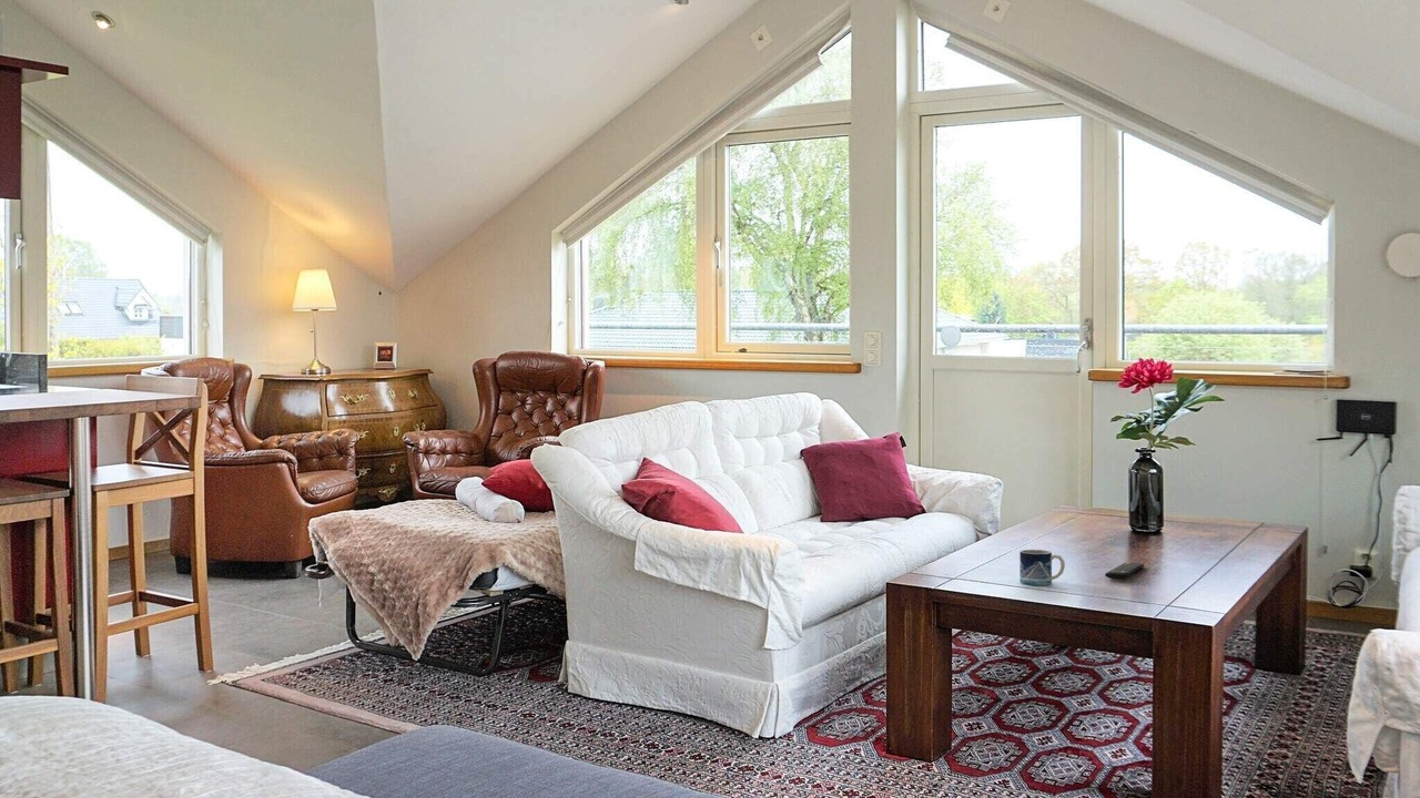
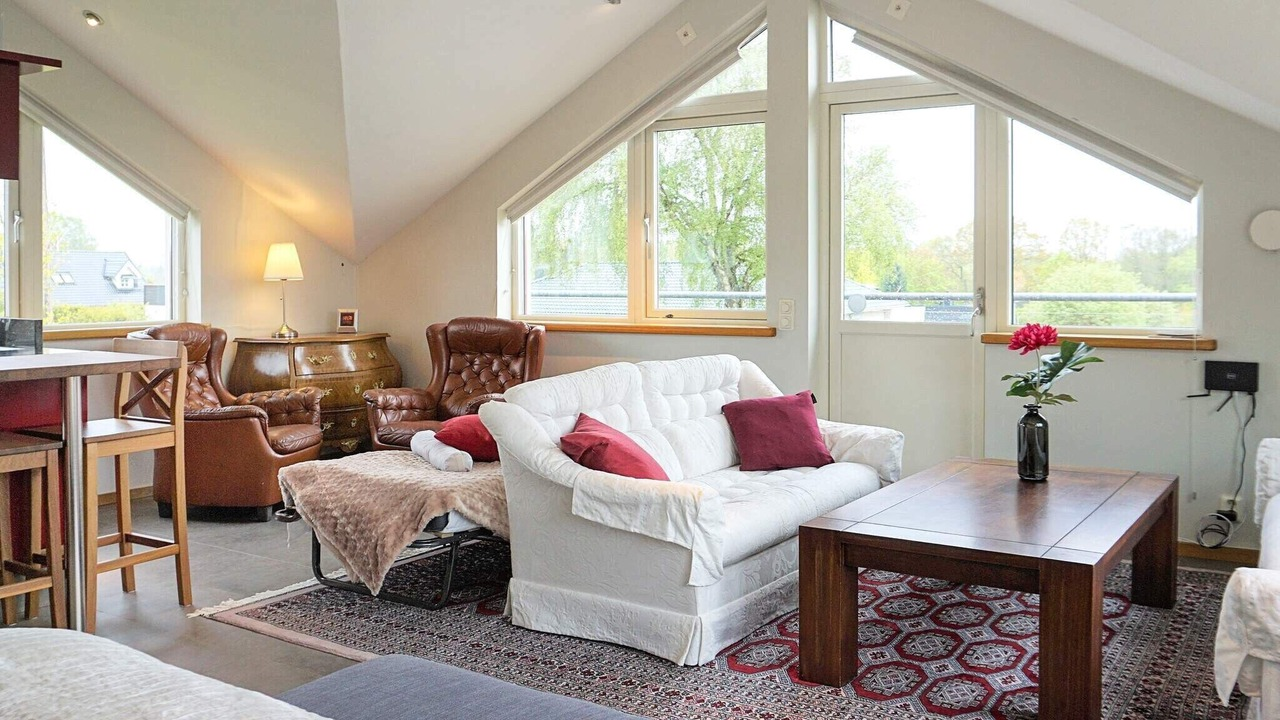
- mug (1042, 567)
- remote control (1125, 570)
